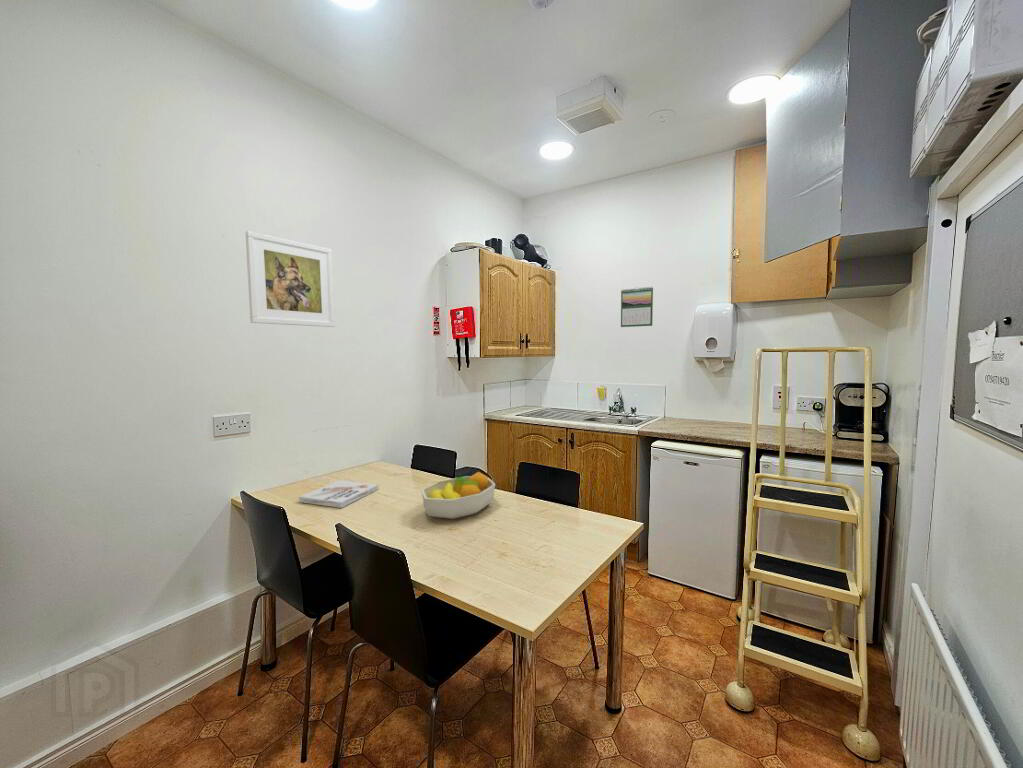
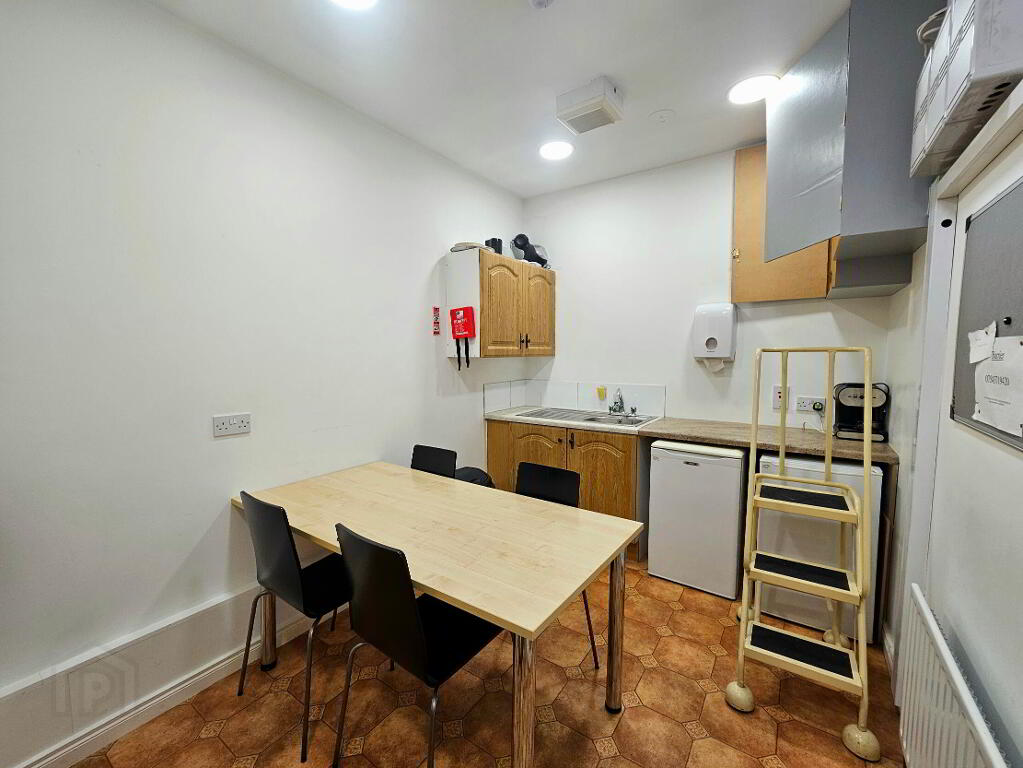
- calendar (636, 306)
- fruit bowl (459, 493)
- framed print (294, 283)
- book (340, 492)
